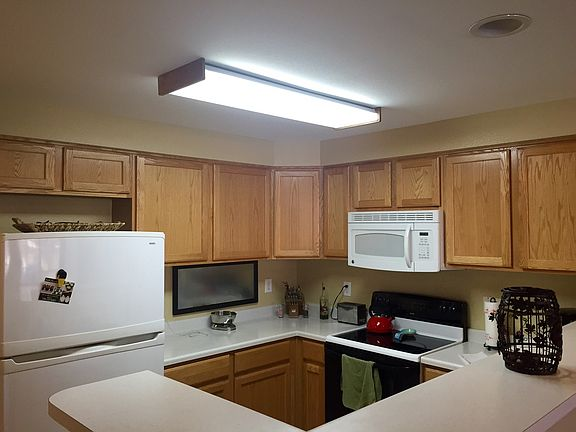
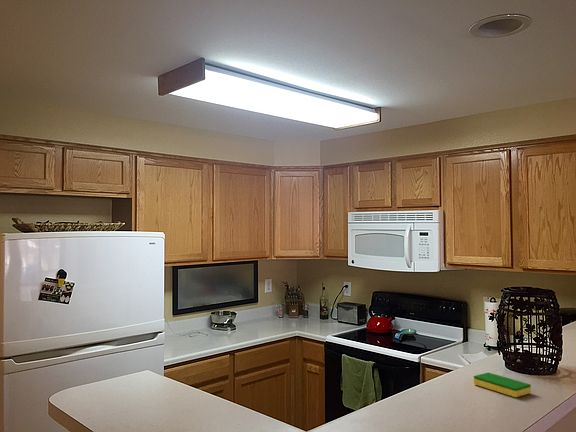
+ dish sponge (501, 384)
